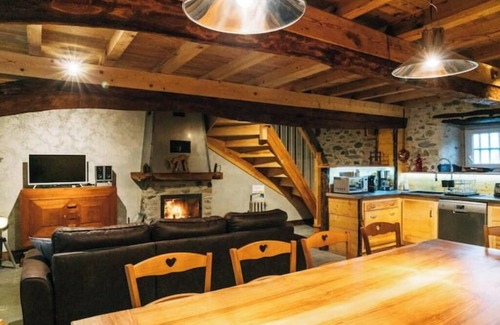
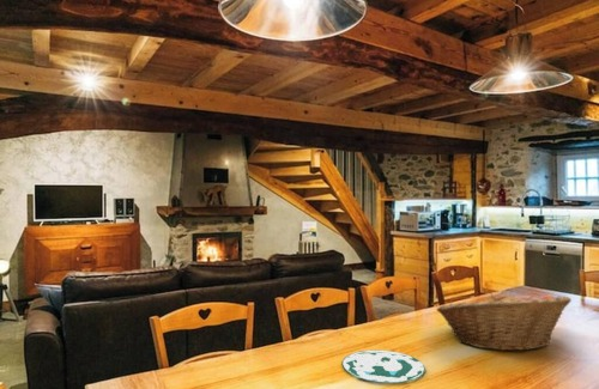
+ plate (382, 360)
+ fruit basket (502, 315)
